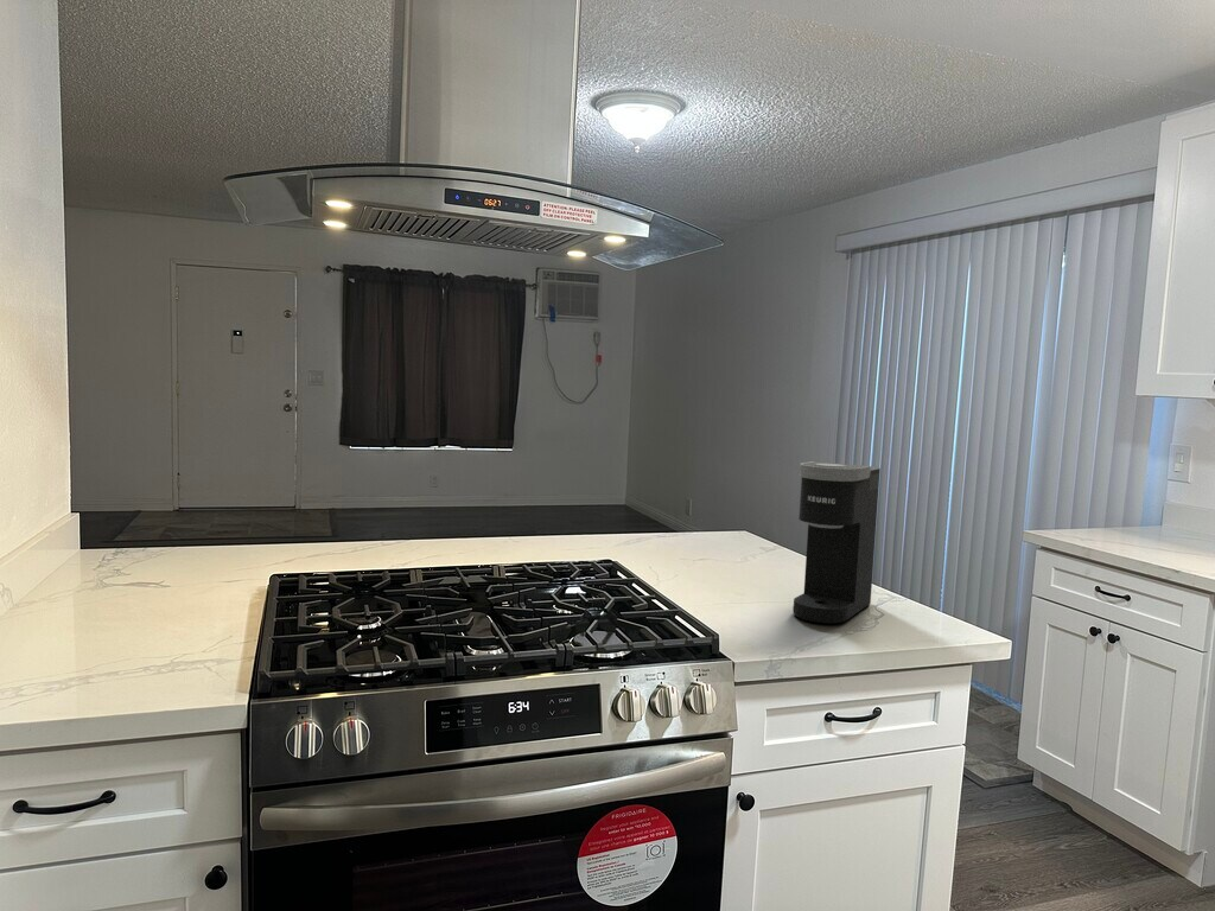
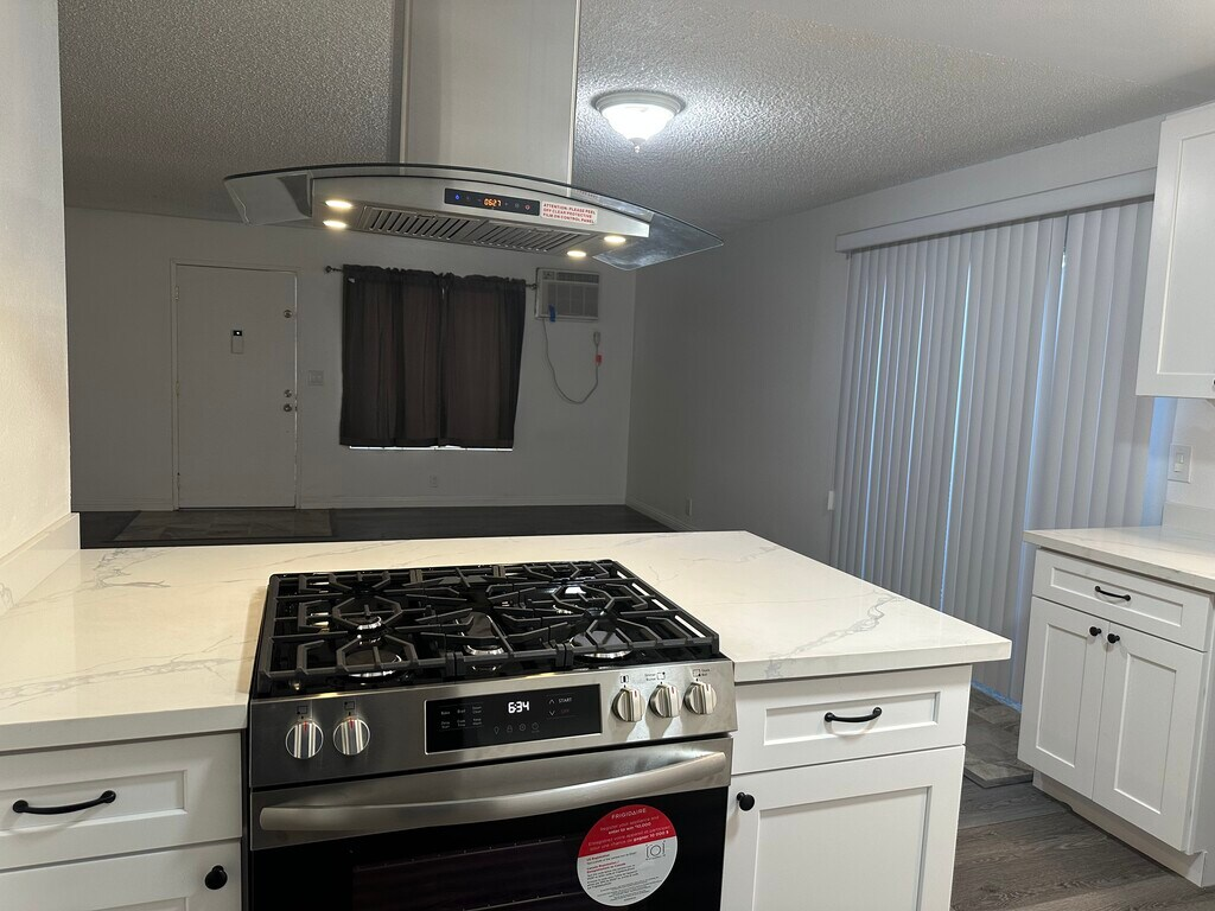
- coffee maker (836, 536)
